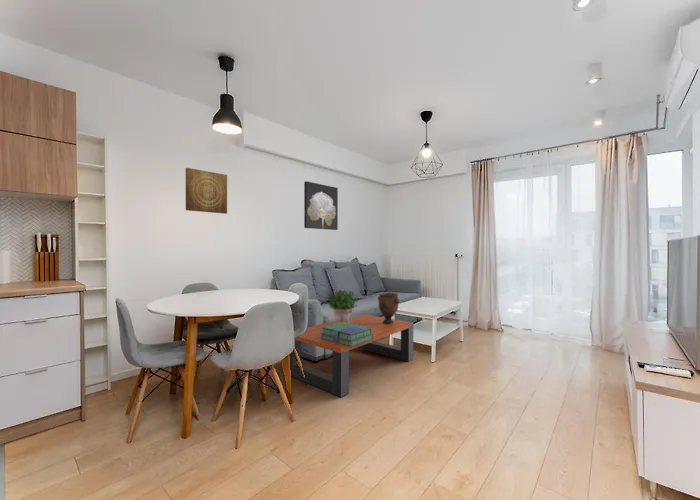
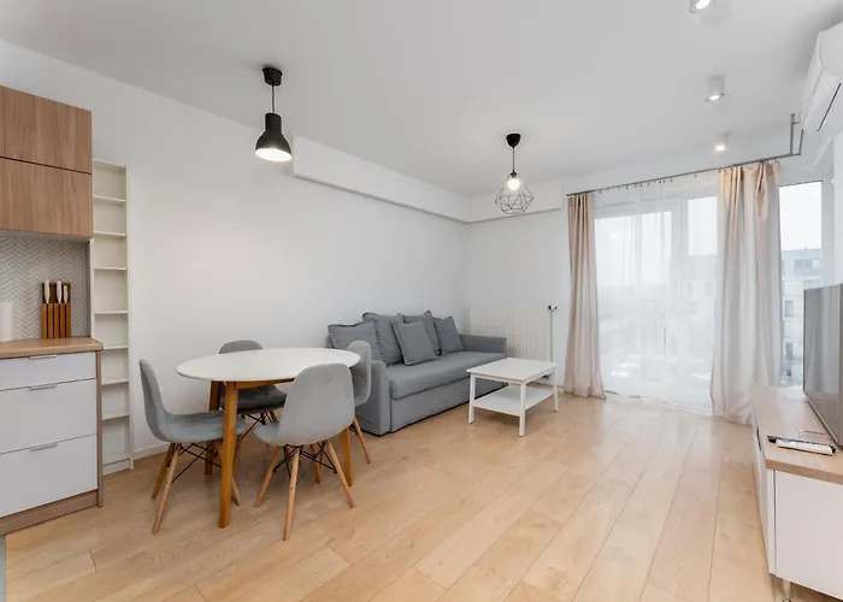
- stack of books (346, 332)
- decorative urn (388, 308)
- potted plant (344, 306)
- wall art (321, 206)
- wall art (207, 191)
- coffee table (353, 346)
